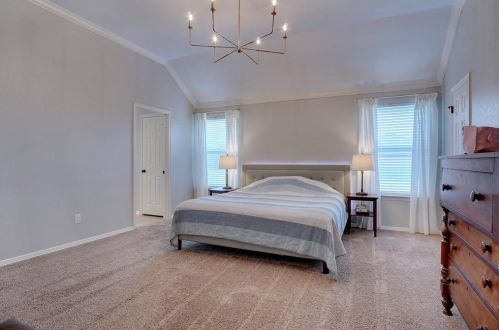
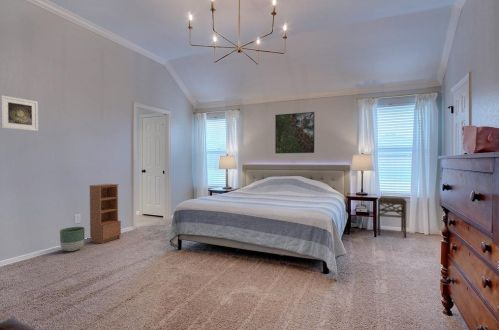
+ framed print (294, 133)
+ side table (390, 216)
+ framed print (20, 114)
+ planter (72, 239)
+ bookcase (105, 212)
